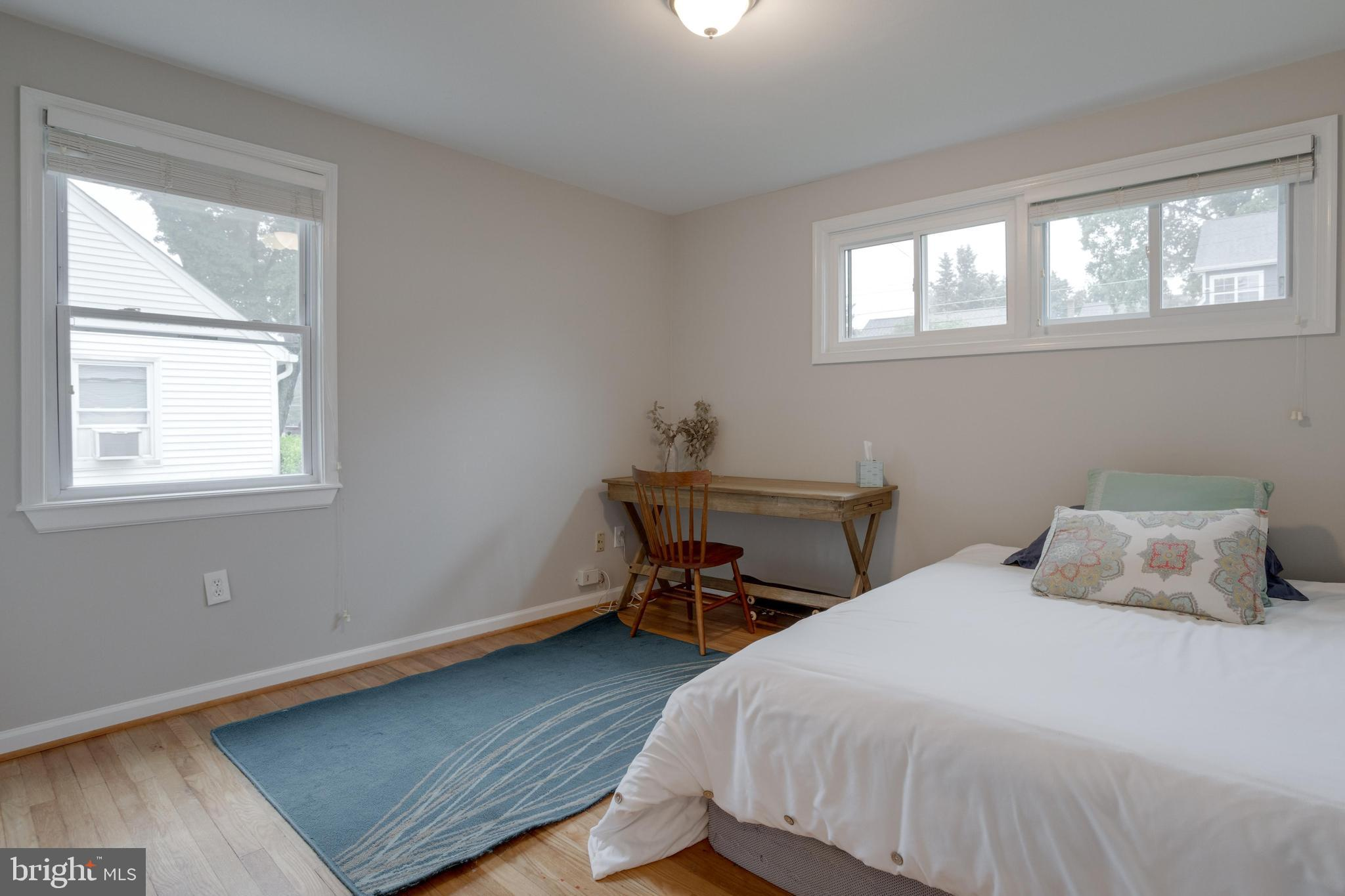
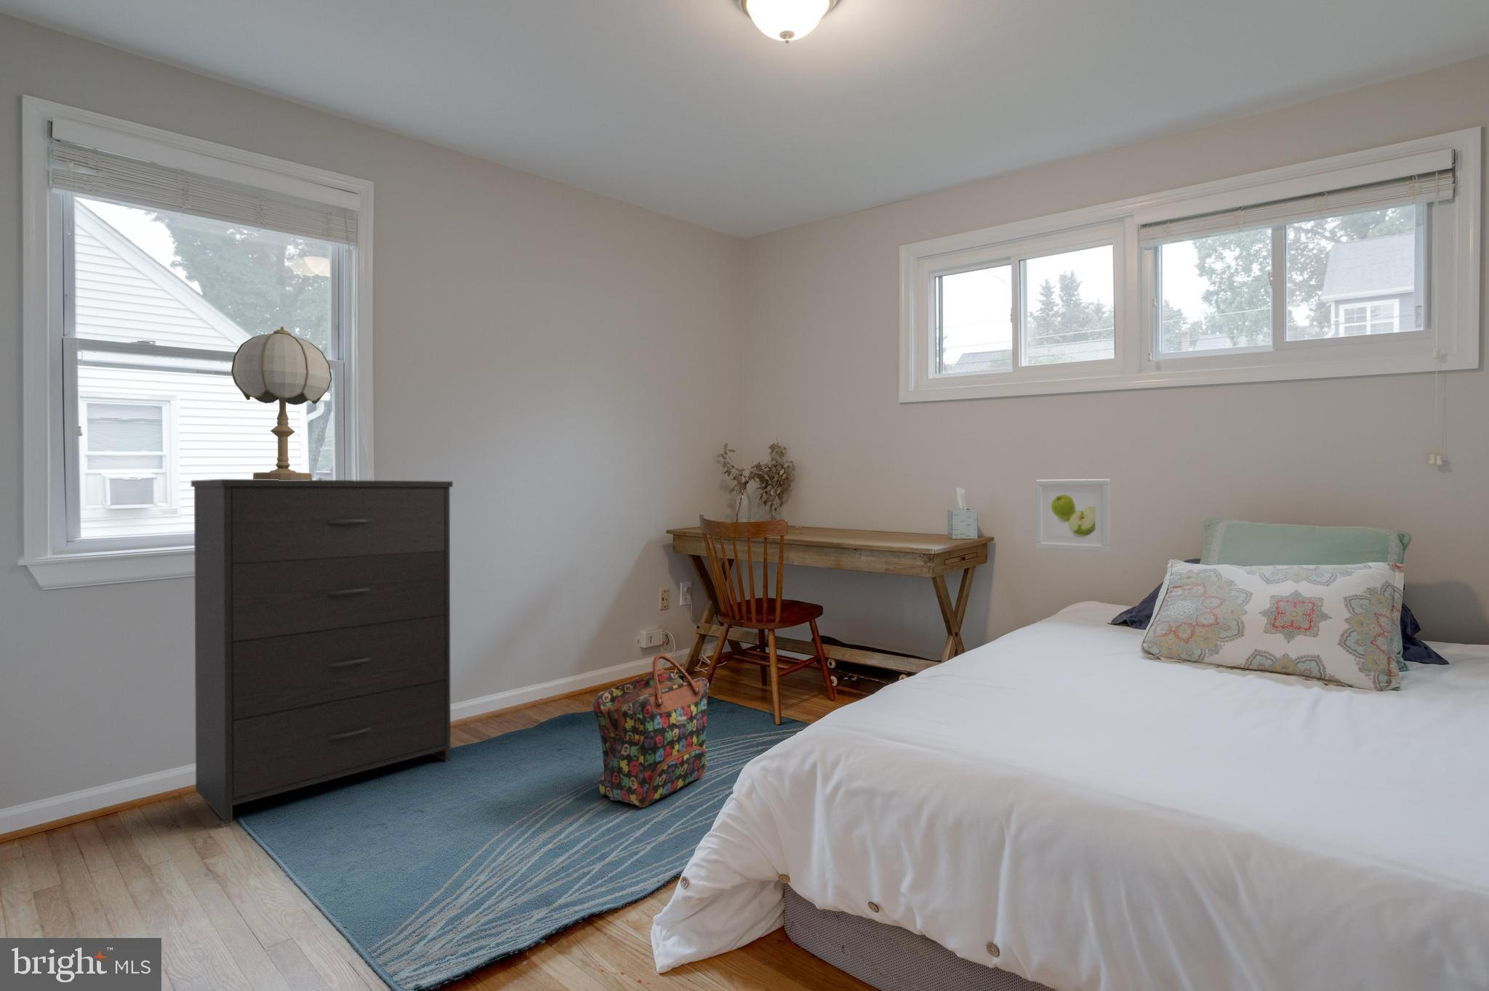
+ dresser (330, 628)
+ table lamp (282, 403)
+ backpack (653, 720)
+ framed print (1072, 514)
